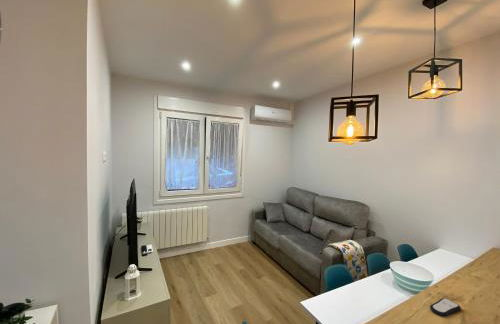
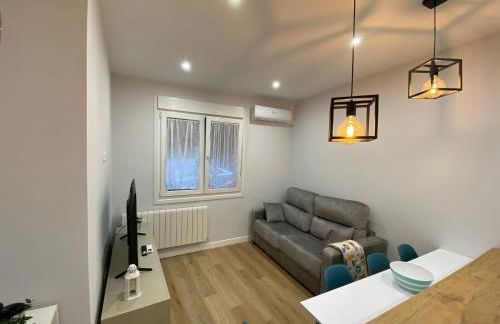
- remote control (444, 307)
